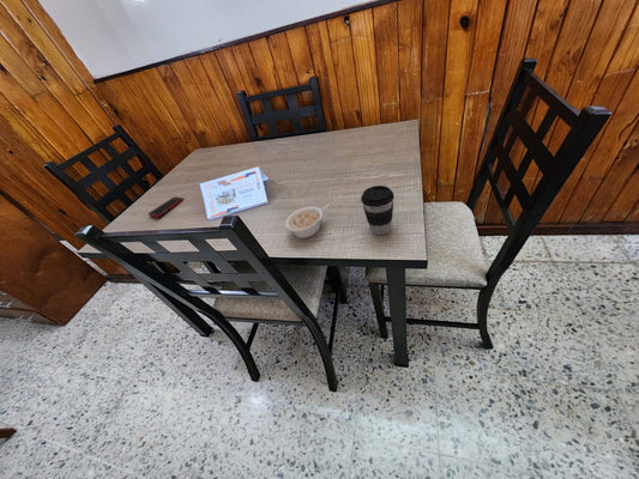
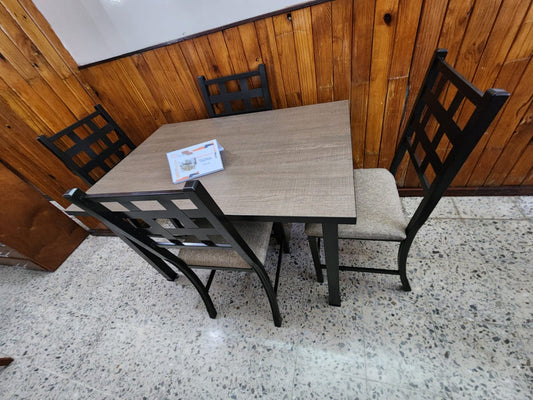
- legume (306, 222)
- cell phone (165, 206)
- coffee cup (378, 211)
